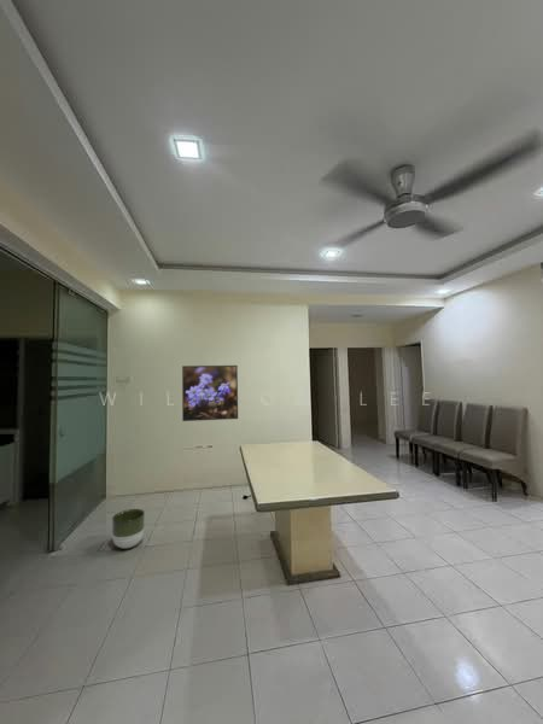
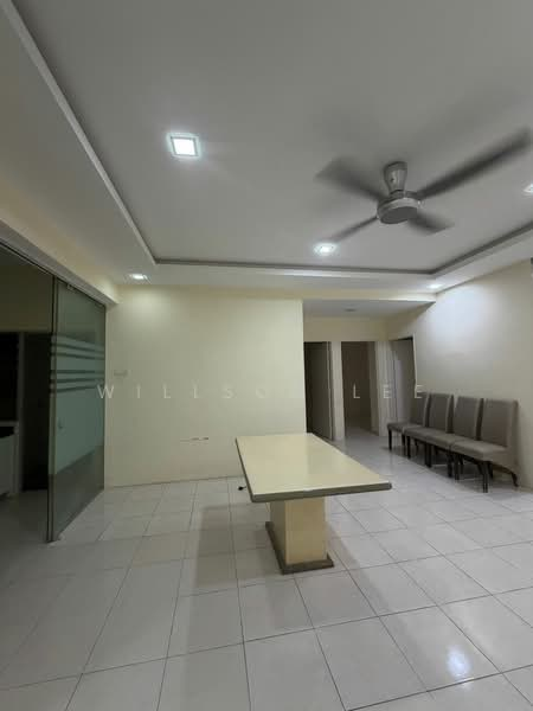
- planter (128, 530)
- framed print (210, 392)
